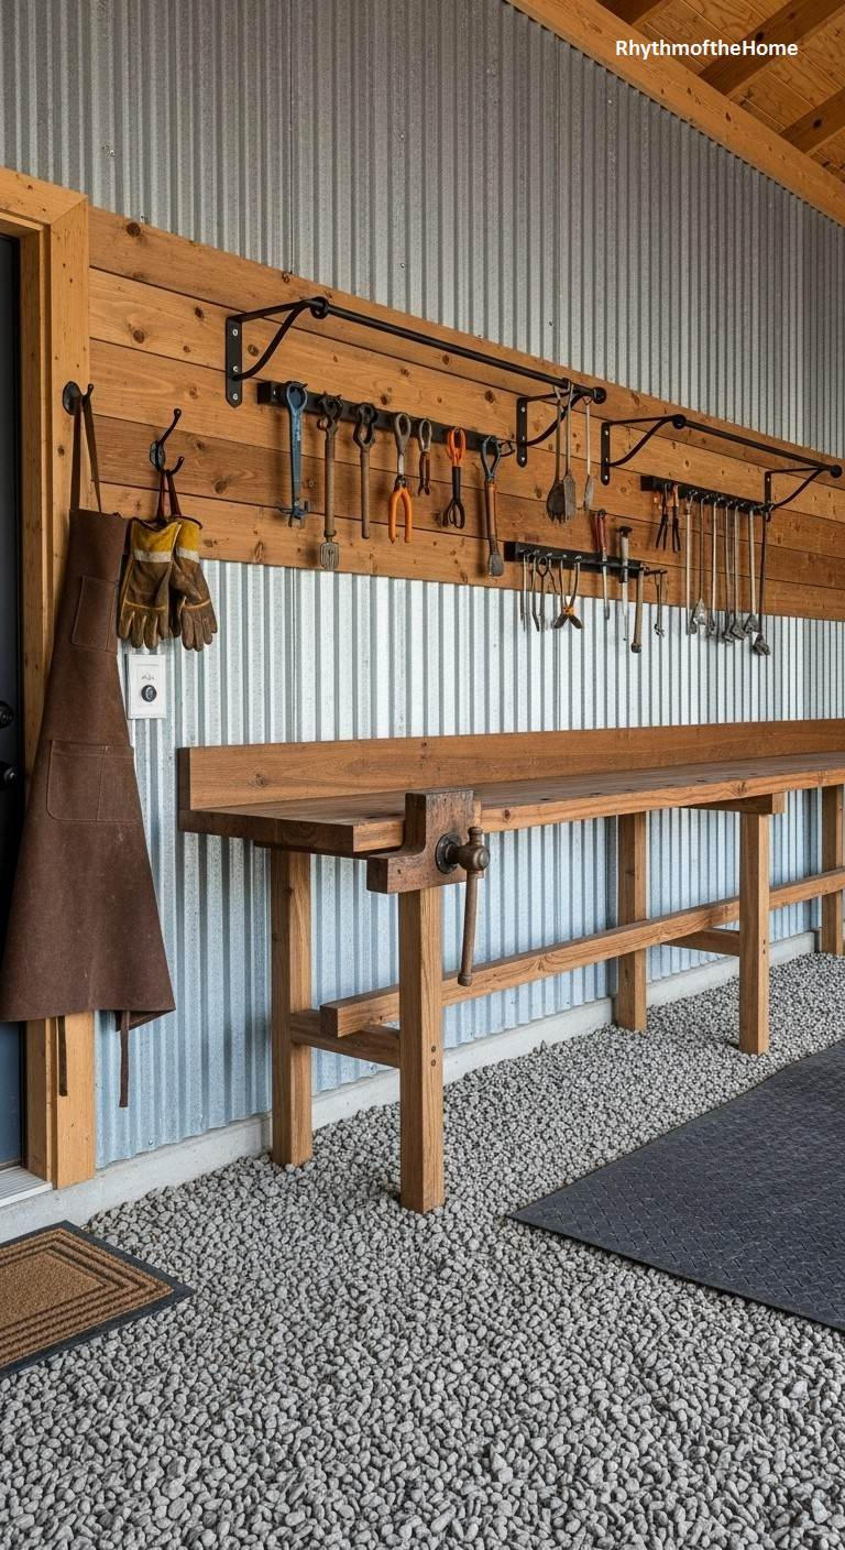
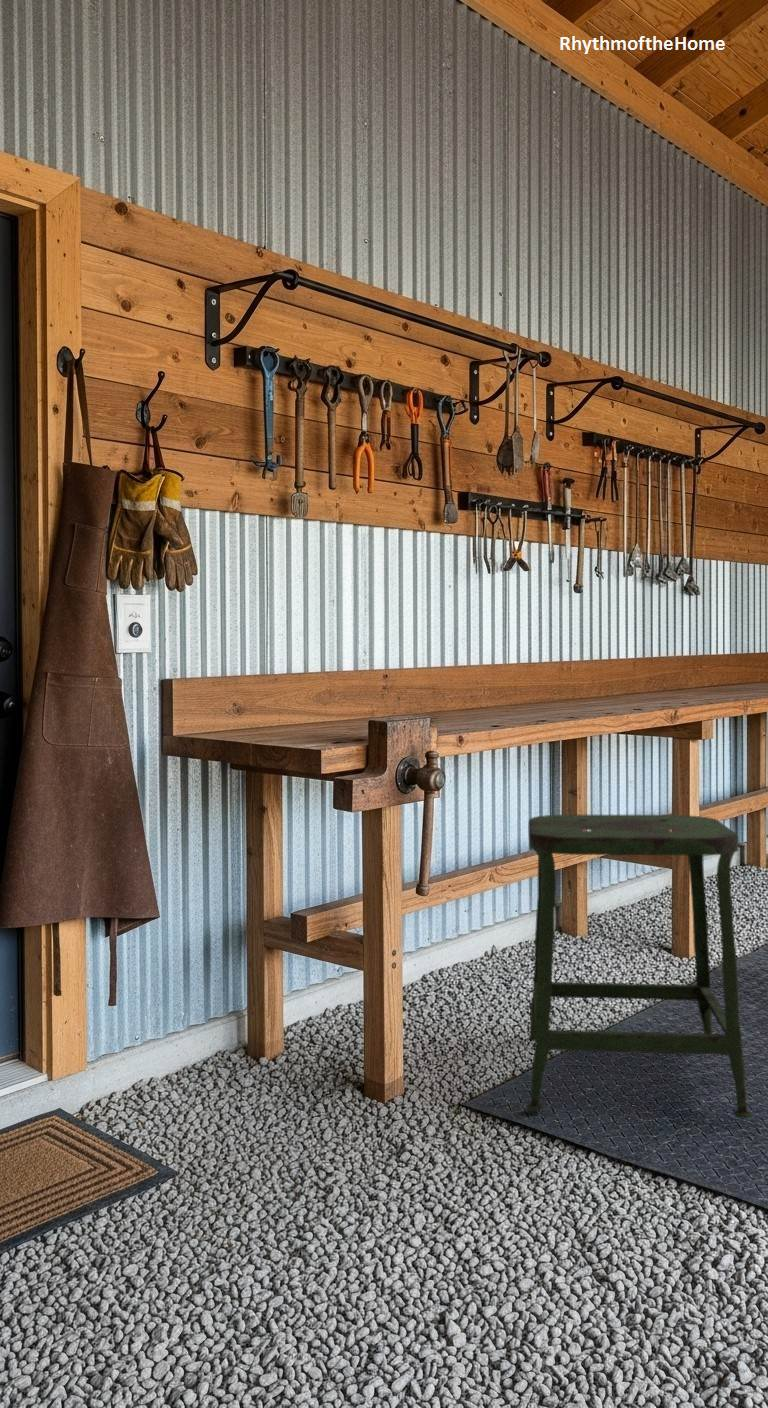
+ stool (626, 983)
